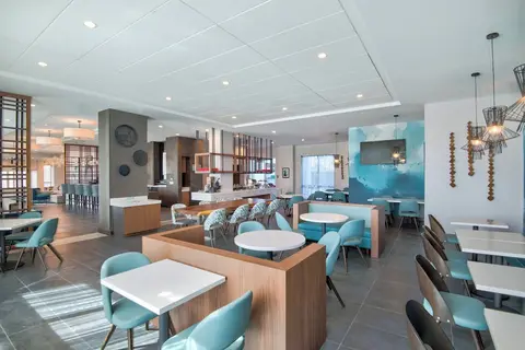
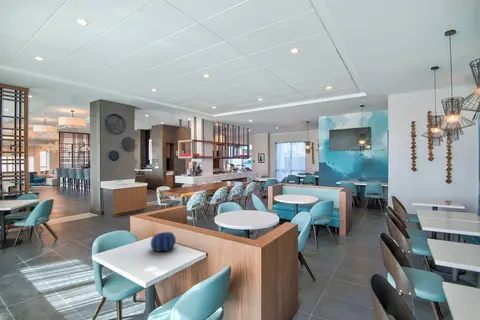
+ decorative bowl (163, 240)
